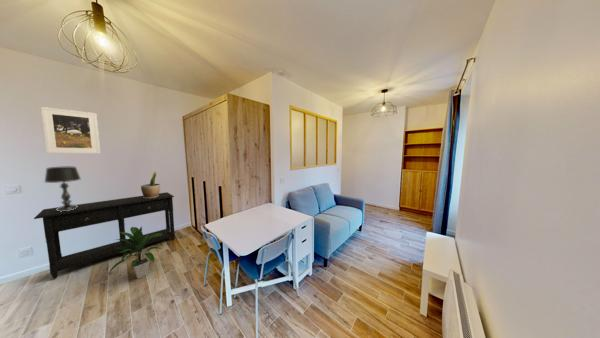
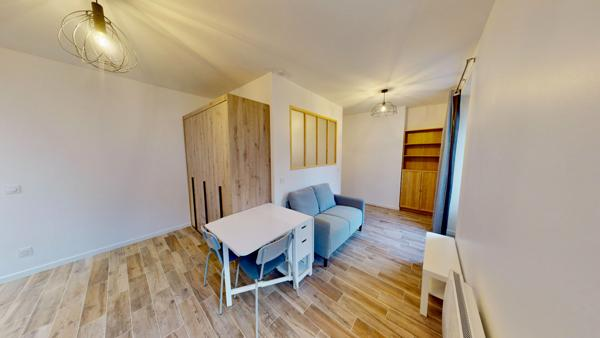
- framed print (73, 132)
- potted plant (150, 184)
- console table (120, 227)
- table lamp (65, 188)
- indoor plant (137, 251)
